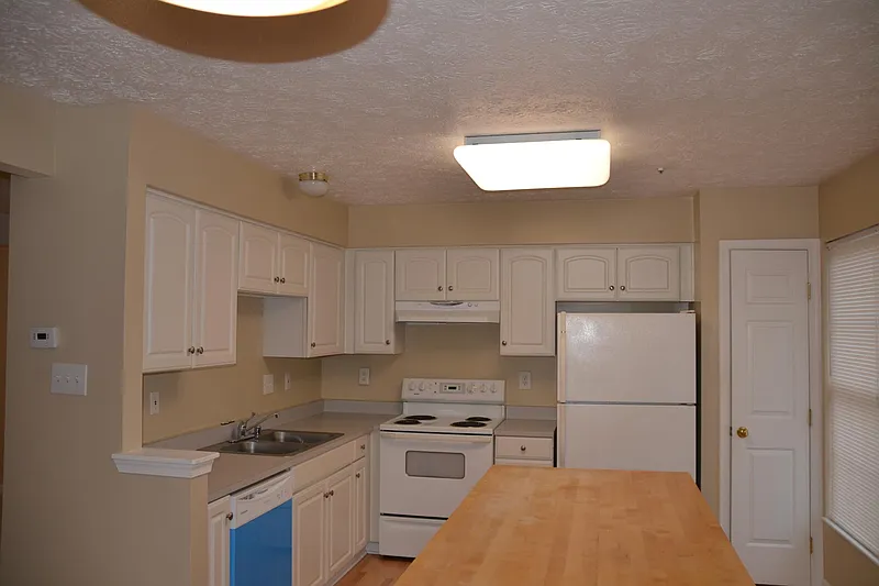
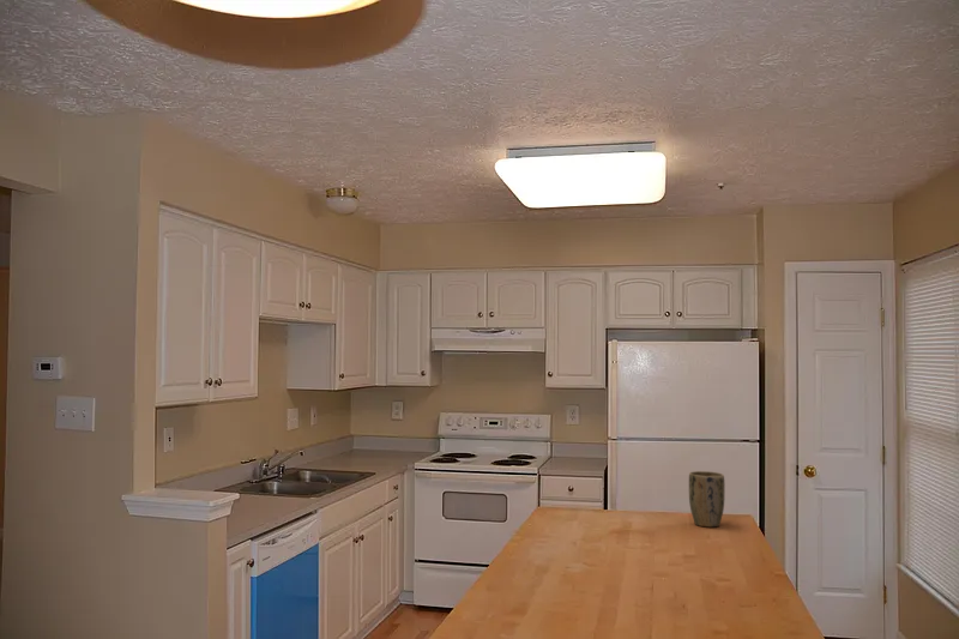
+ plant pot (706, 499)
